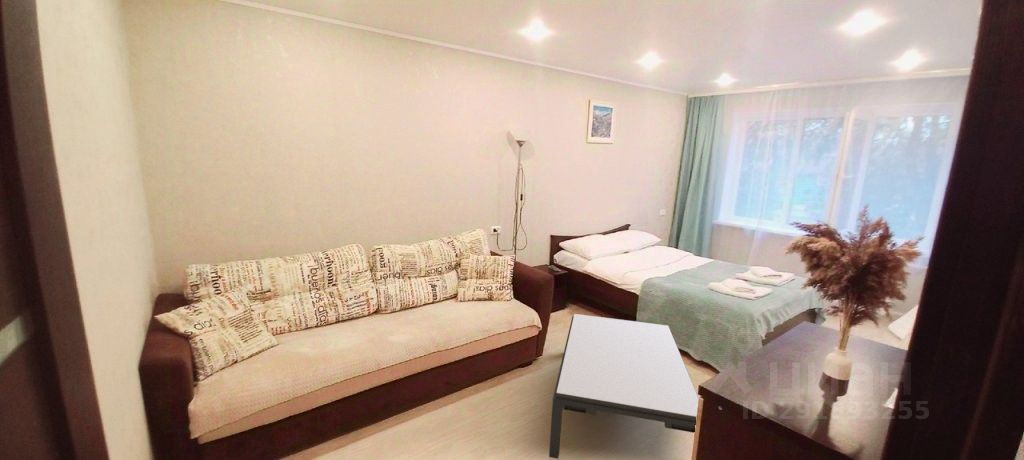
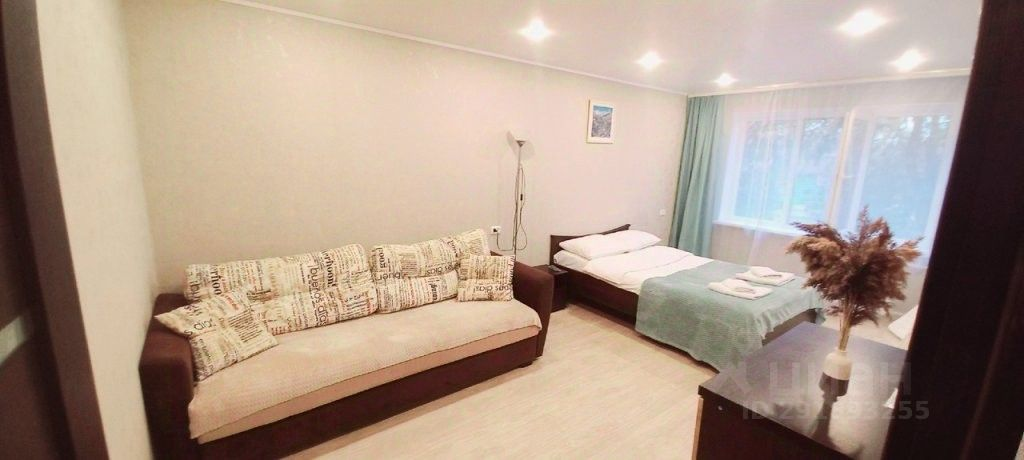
- coffee table (620, 378)
